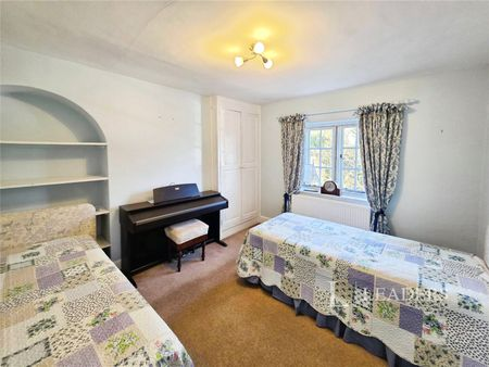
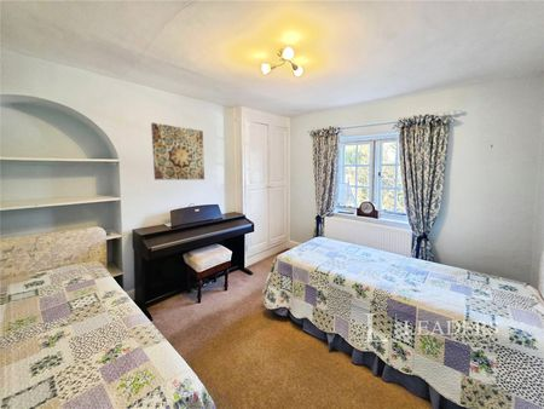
+ wall art (179, 154)
